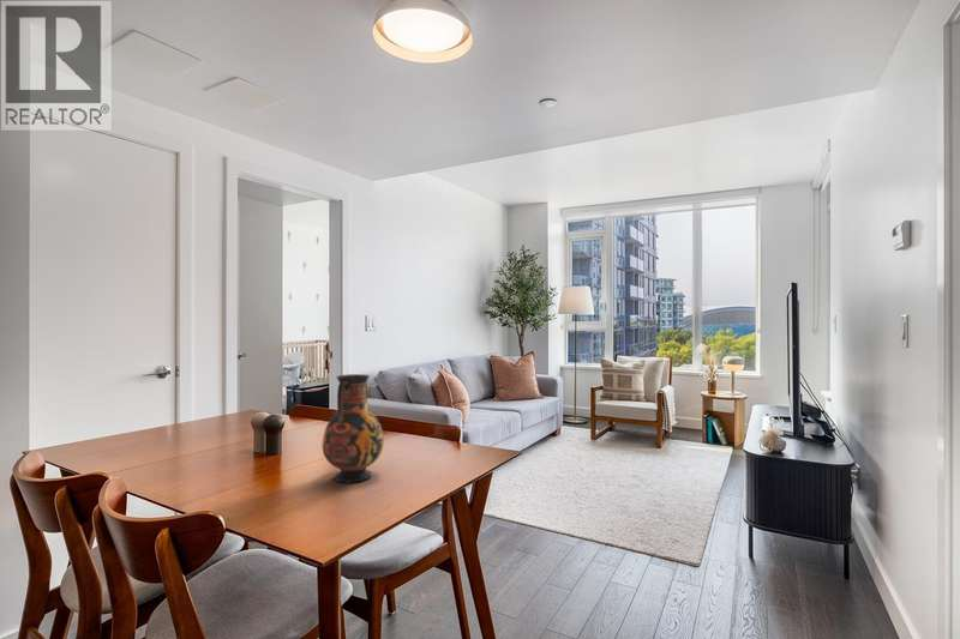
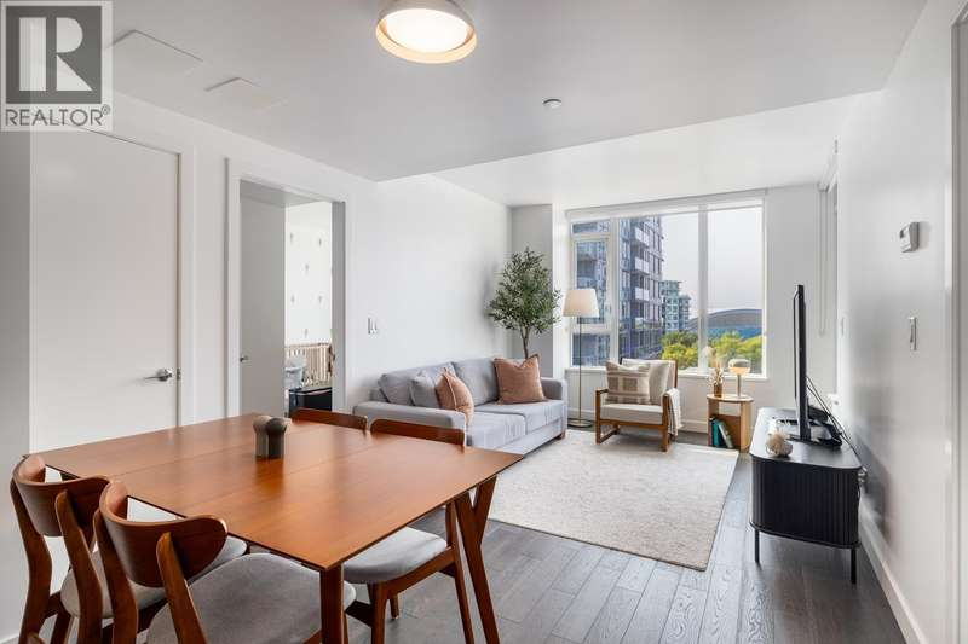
- vase (353, 426)
